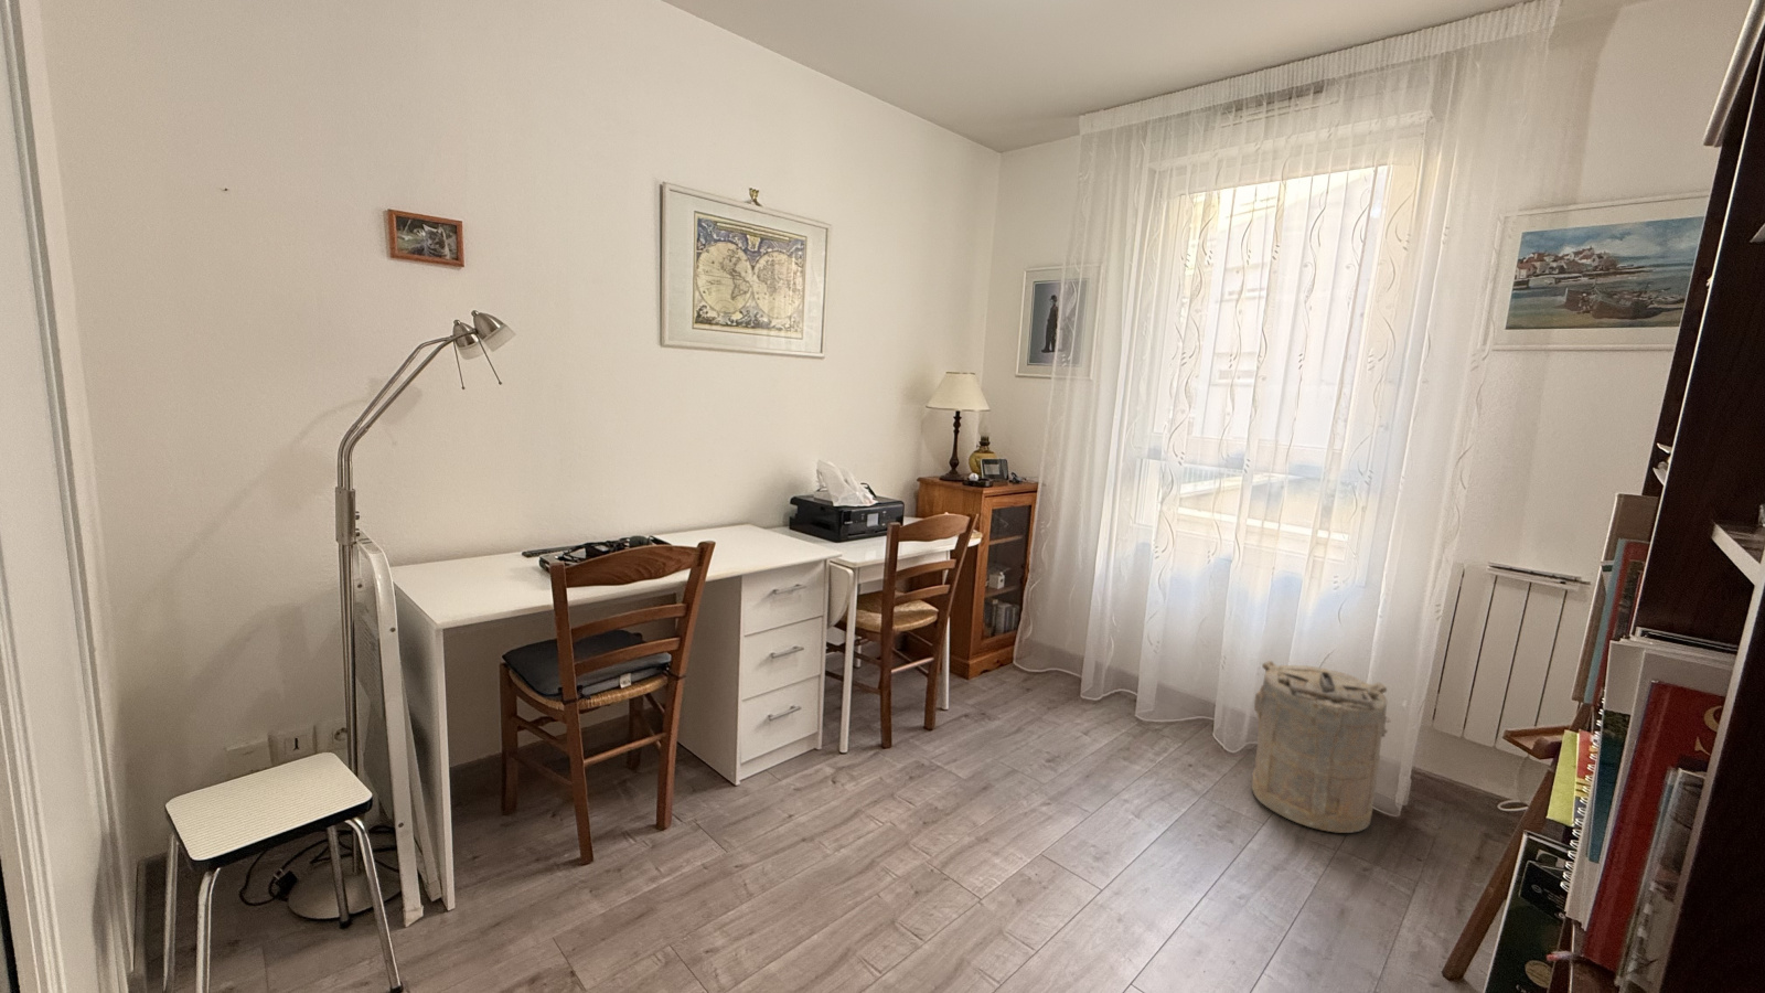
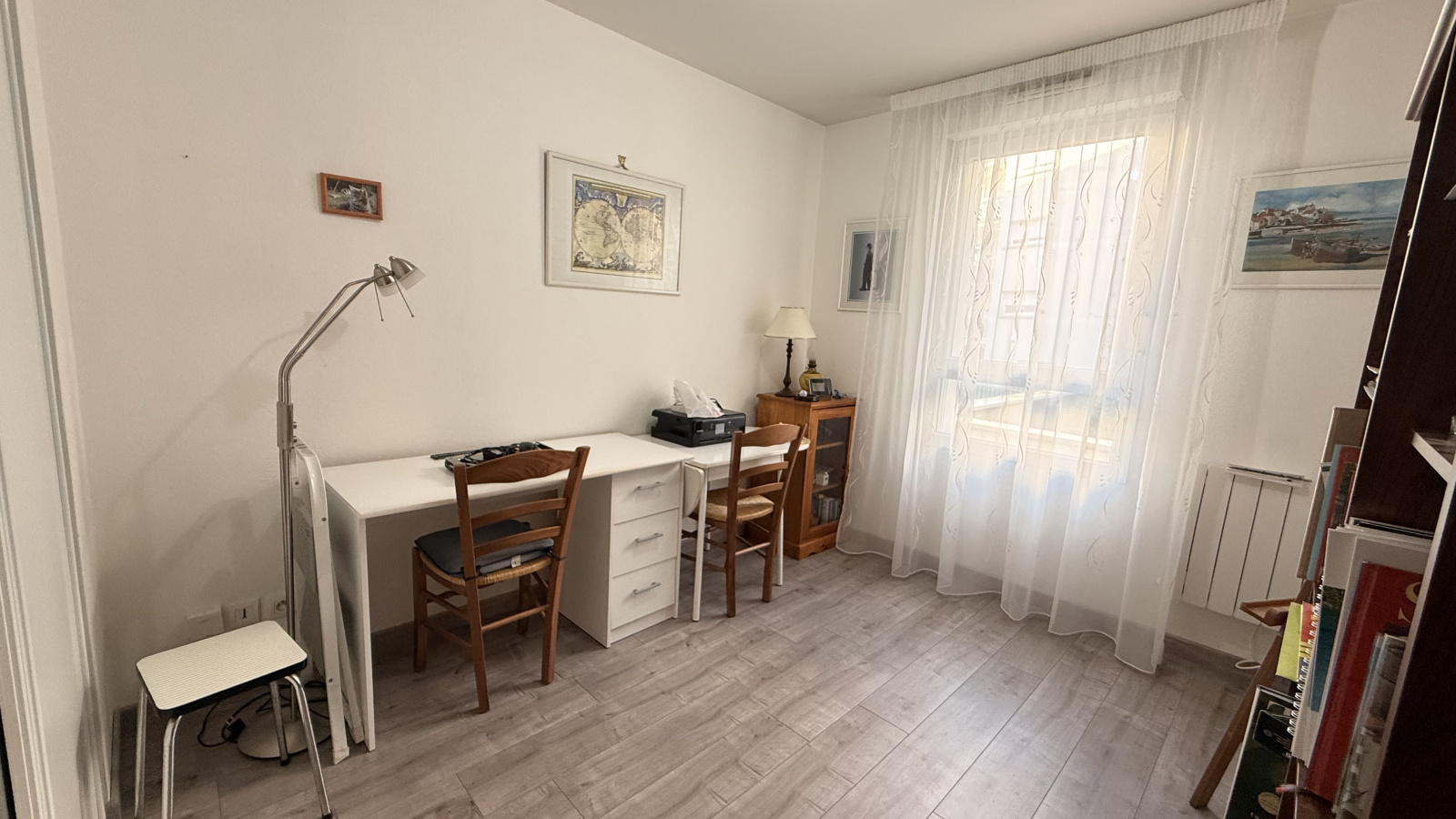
- laundry hamper (1312, 735)
